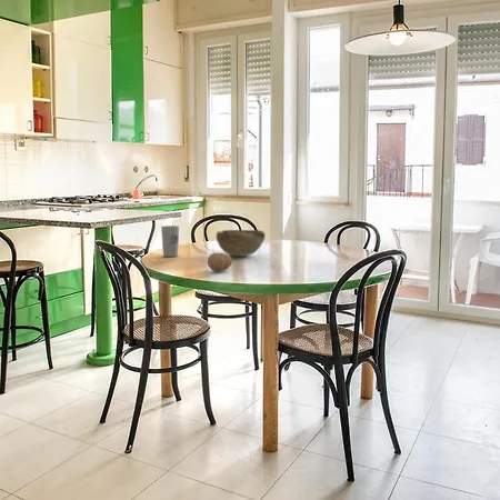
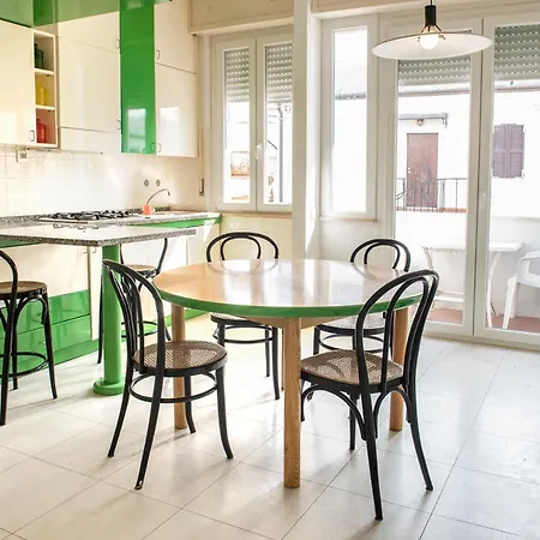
- cup (170, 241)
- decorative bowl (240, 243)
- fruit (219, 261)
